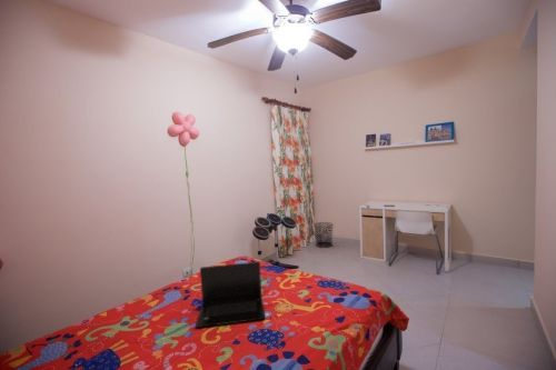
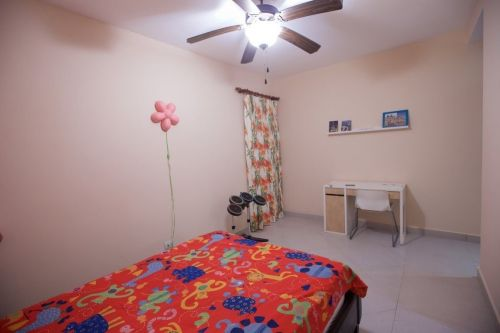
- laptop (230, 291)
- waste bin (324, 234)
